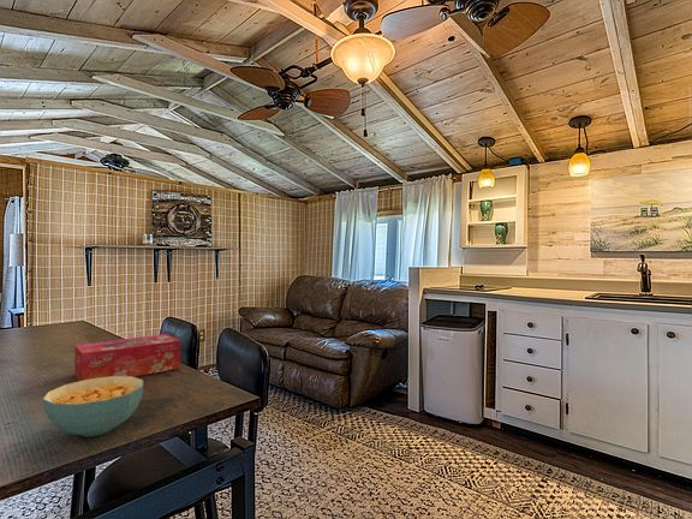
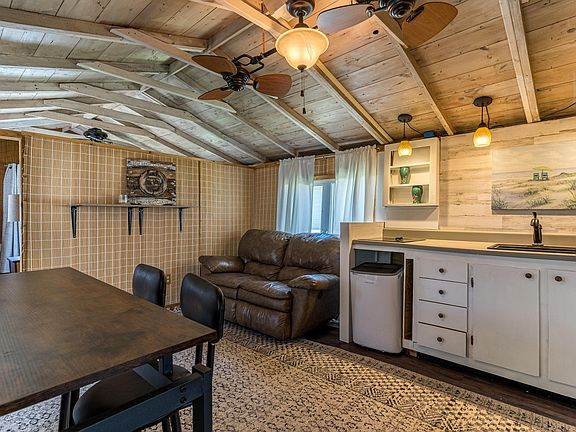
- cereal bowl (96, 410)
- tissue box (129, 357)
